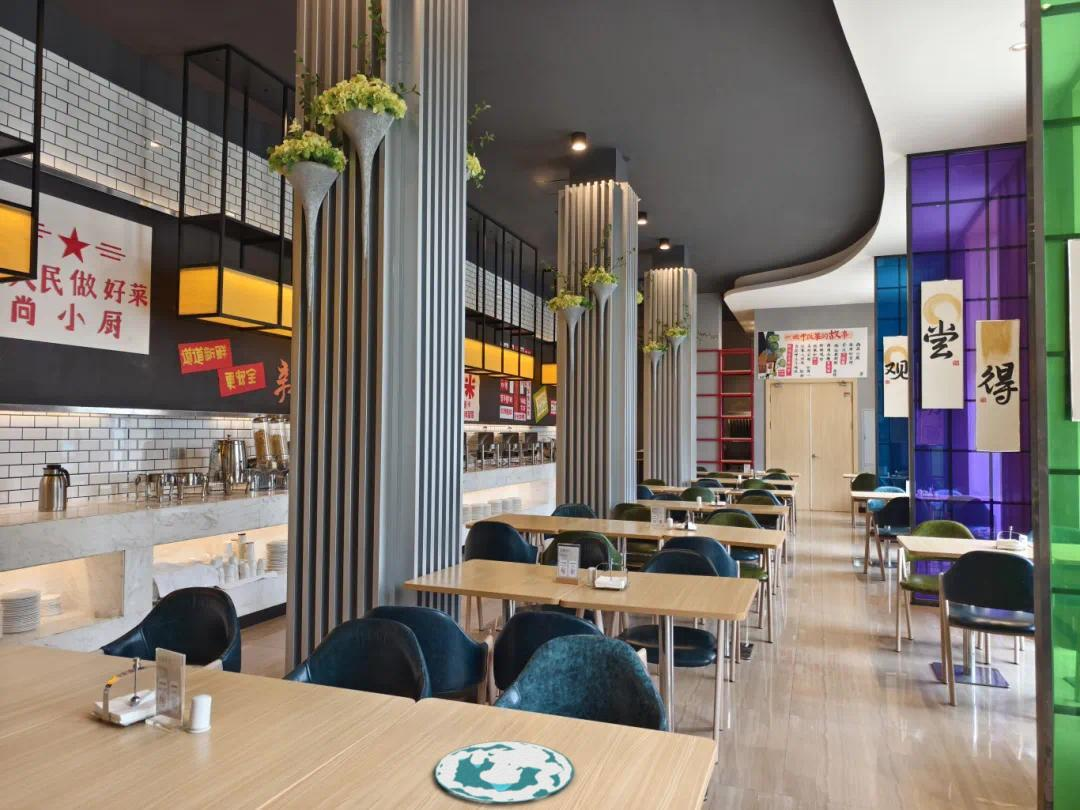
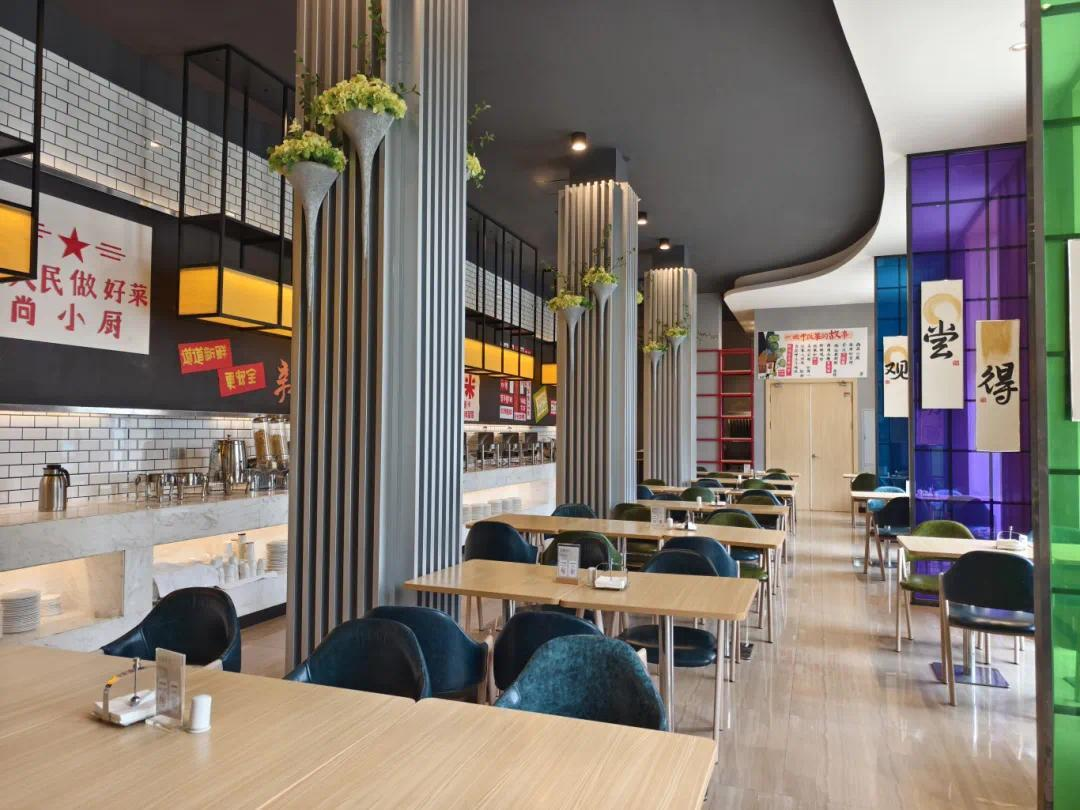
- plate (504, 763)
